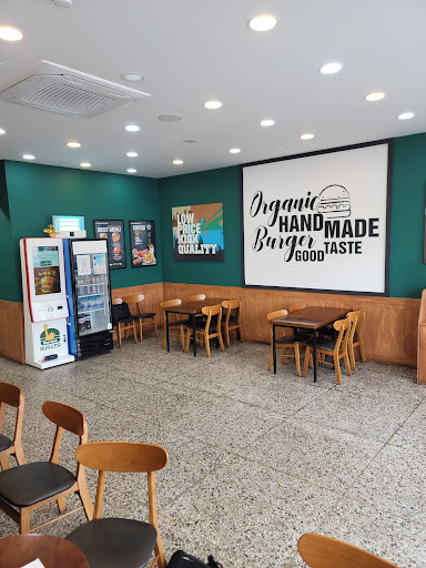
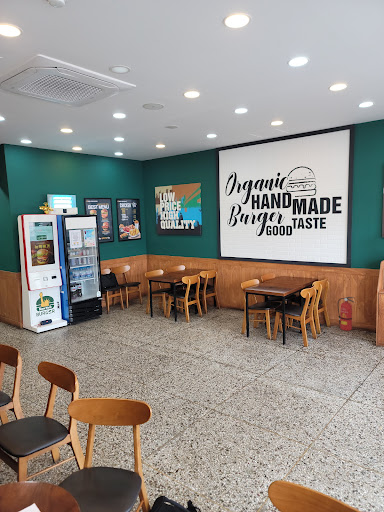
+ fire extinguisher (345, 313)
